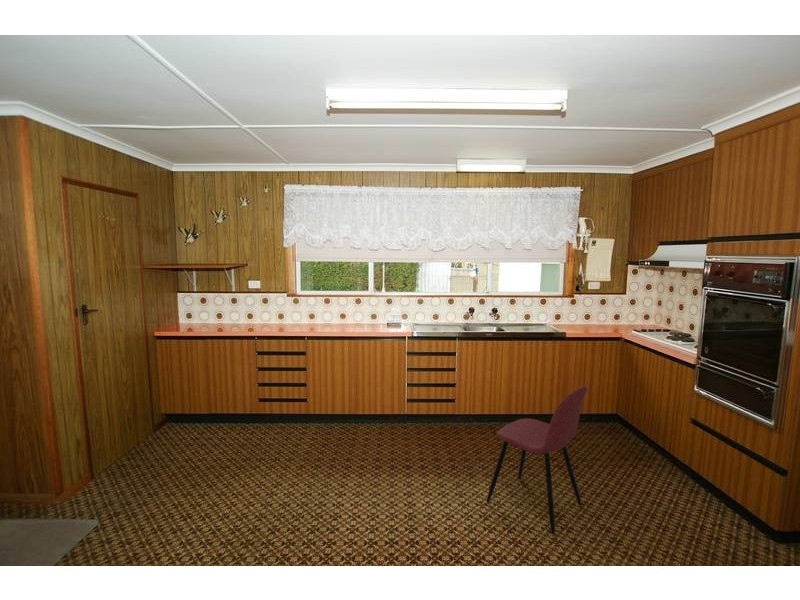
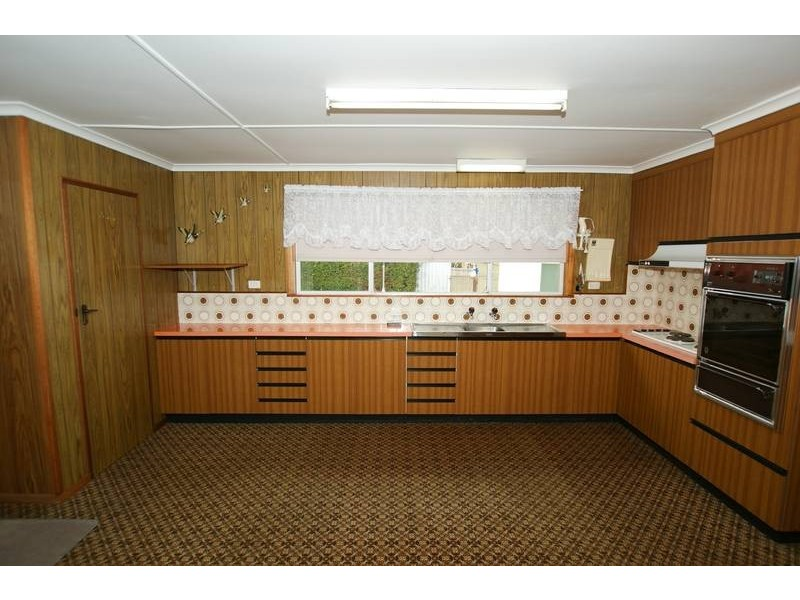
- dining chair (536, 441)
